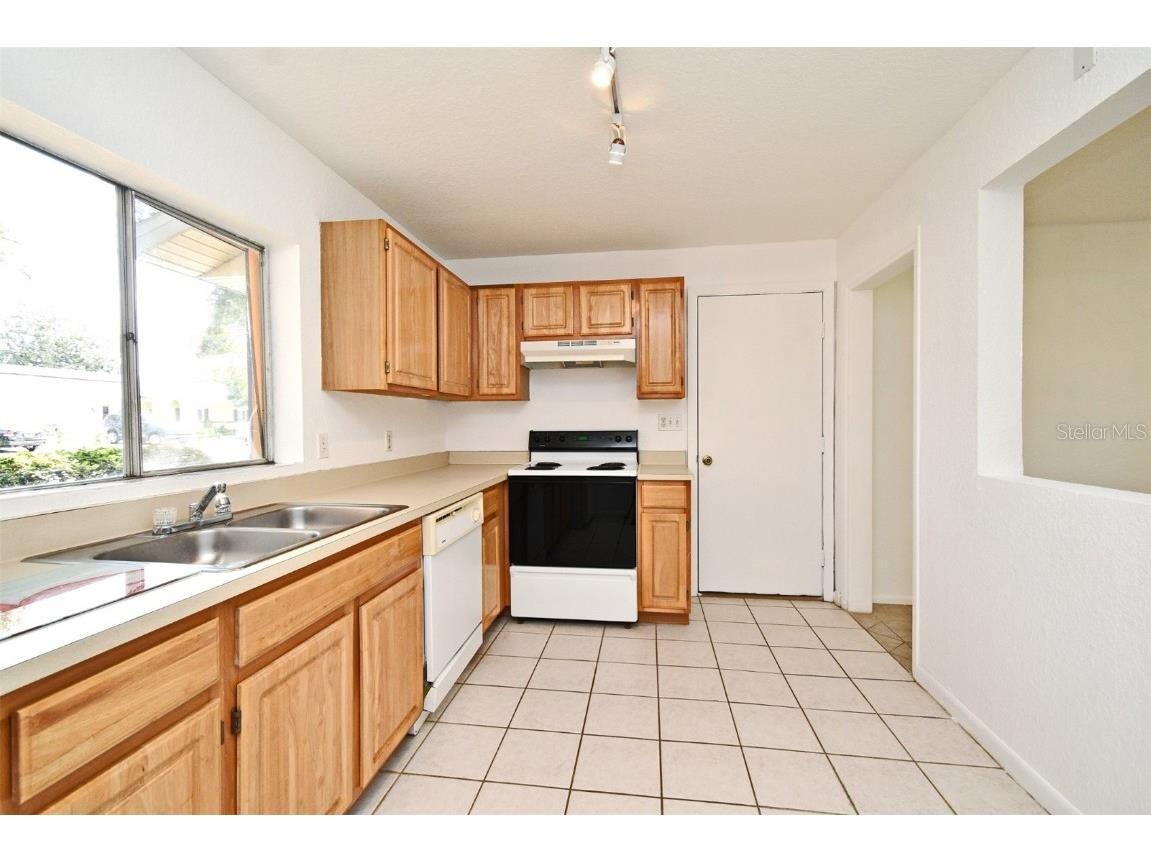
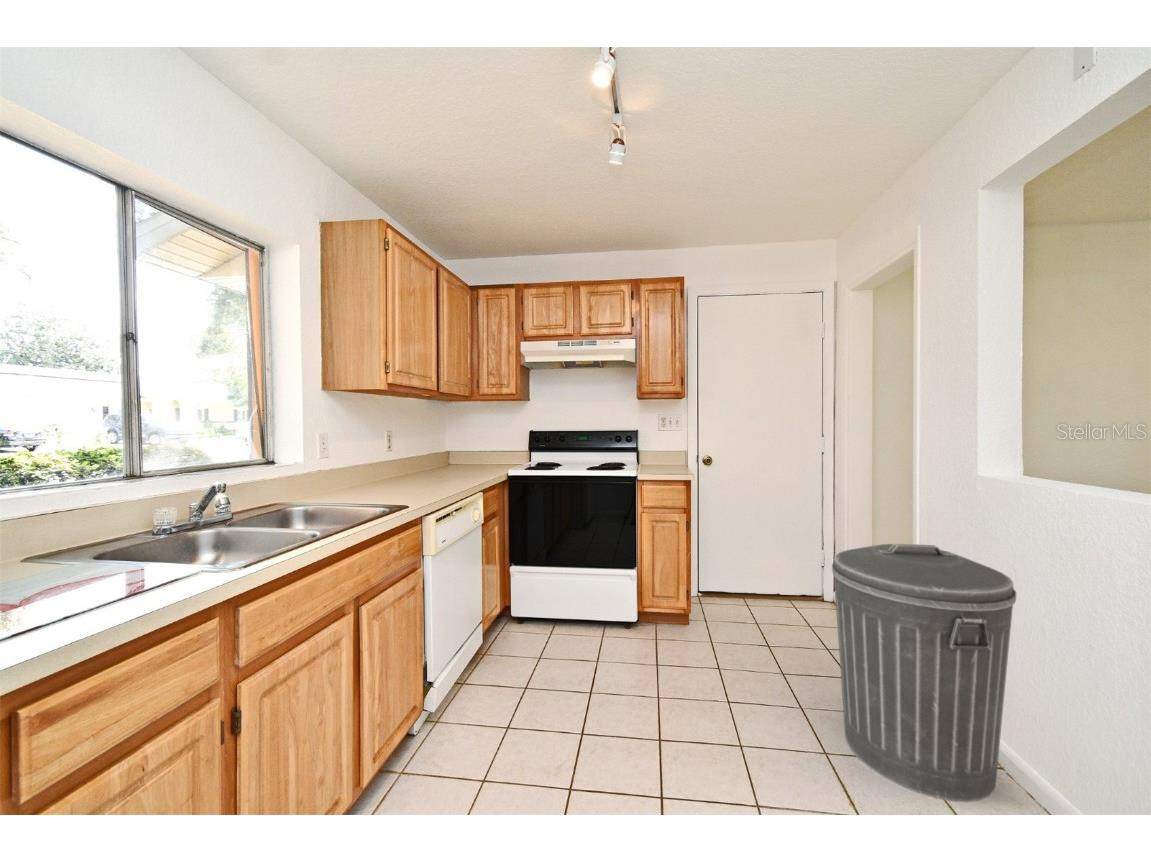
+ trash can (915, 649)
